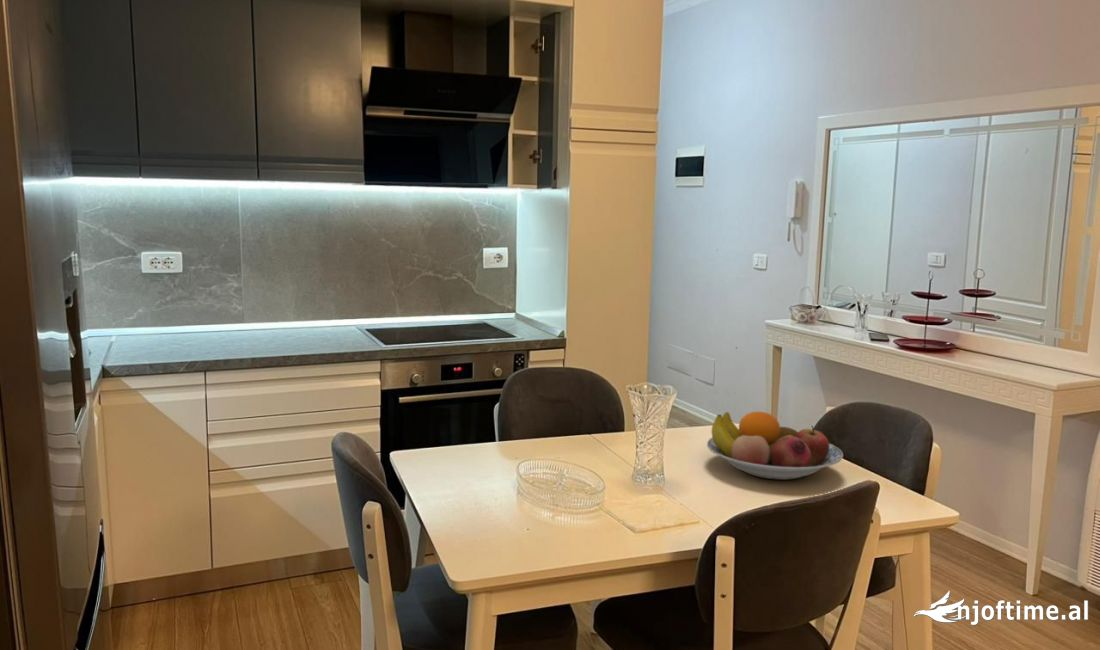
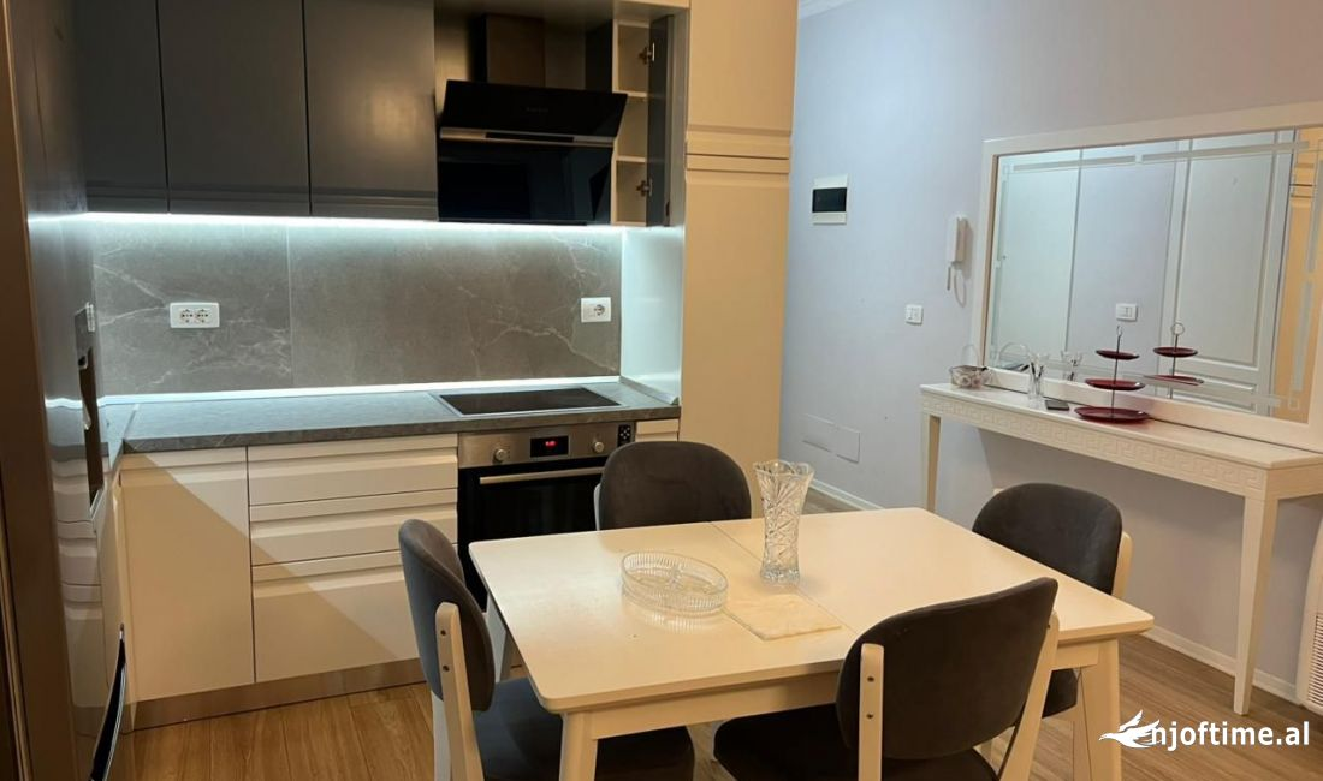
- fruit bowl (773, 442)
